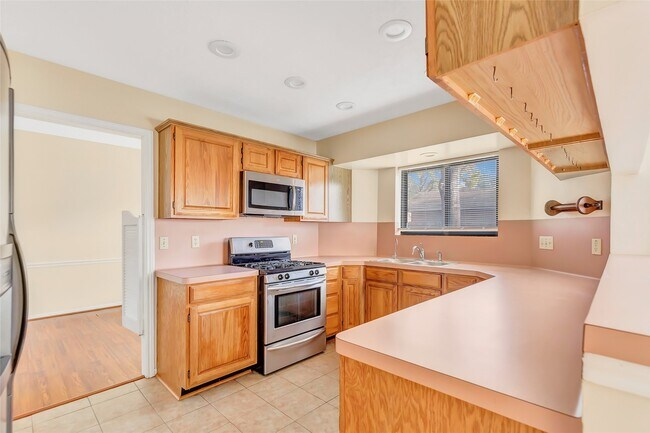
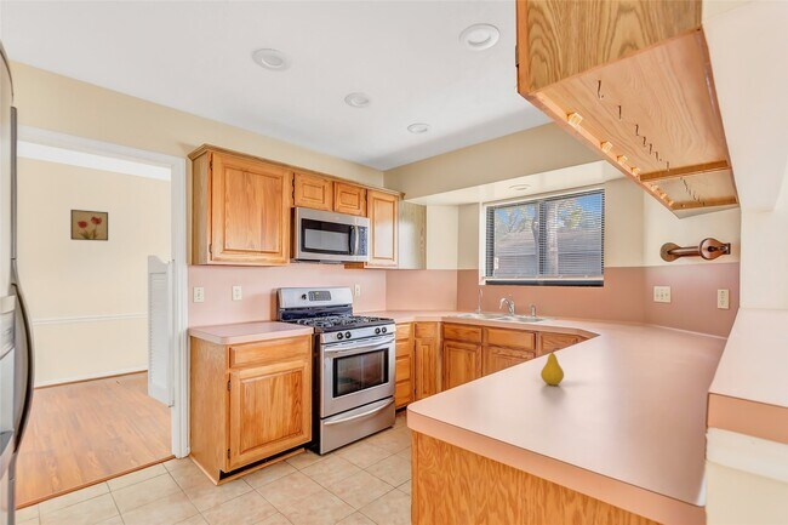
+ fruit (552, 365)
+ wall art (90, 226)
